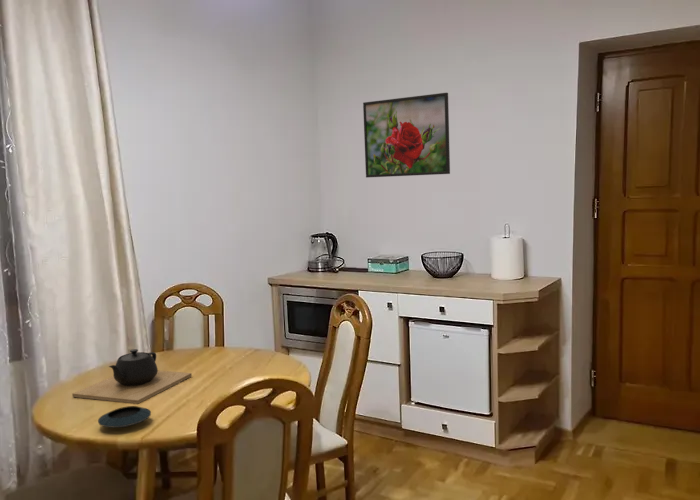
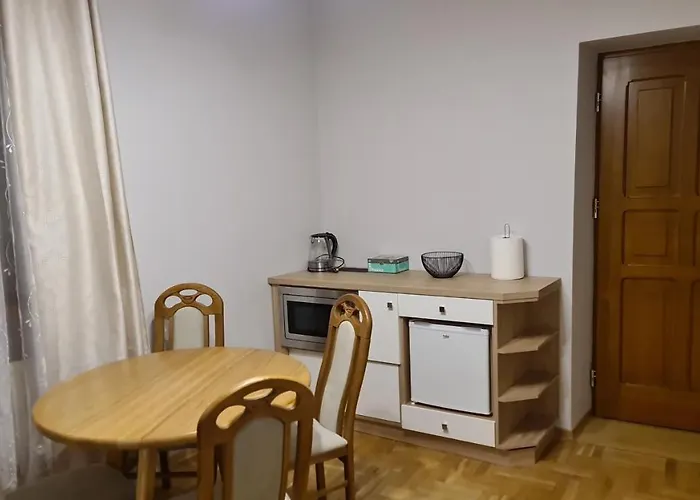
- teapot (133, 368)
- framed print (405, 137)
- saucer (124, 415)
